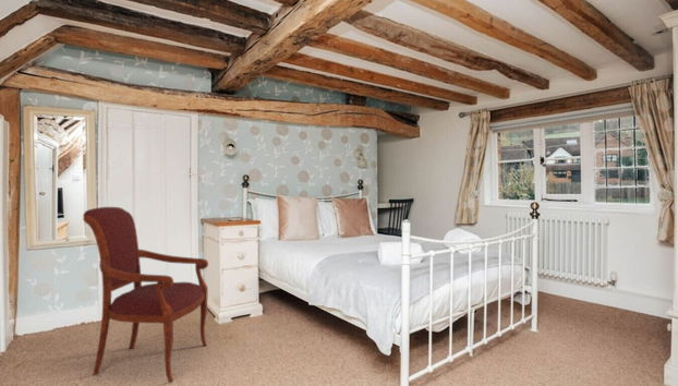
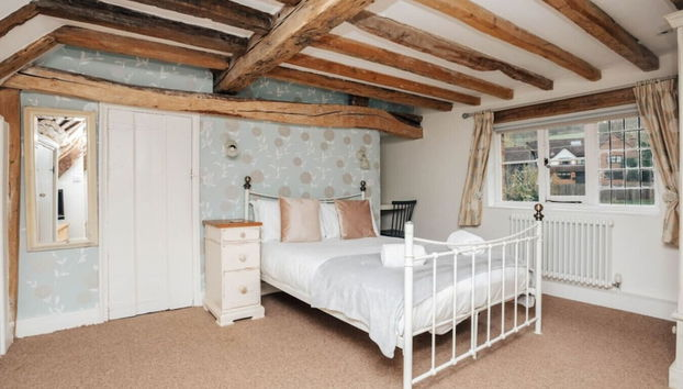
- armchair (154, 284)
